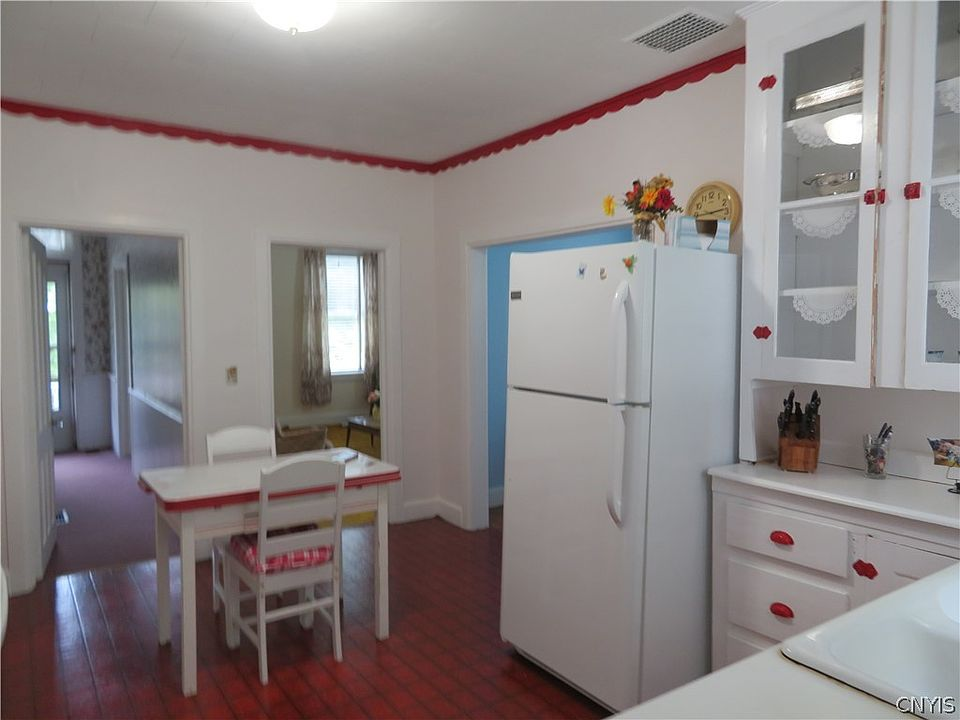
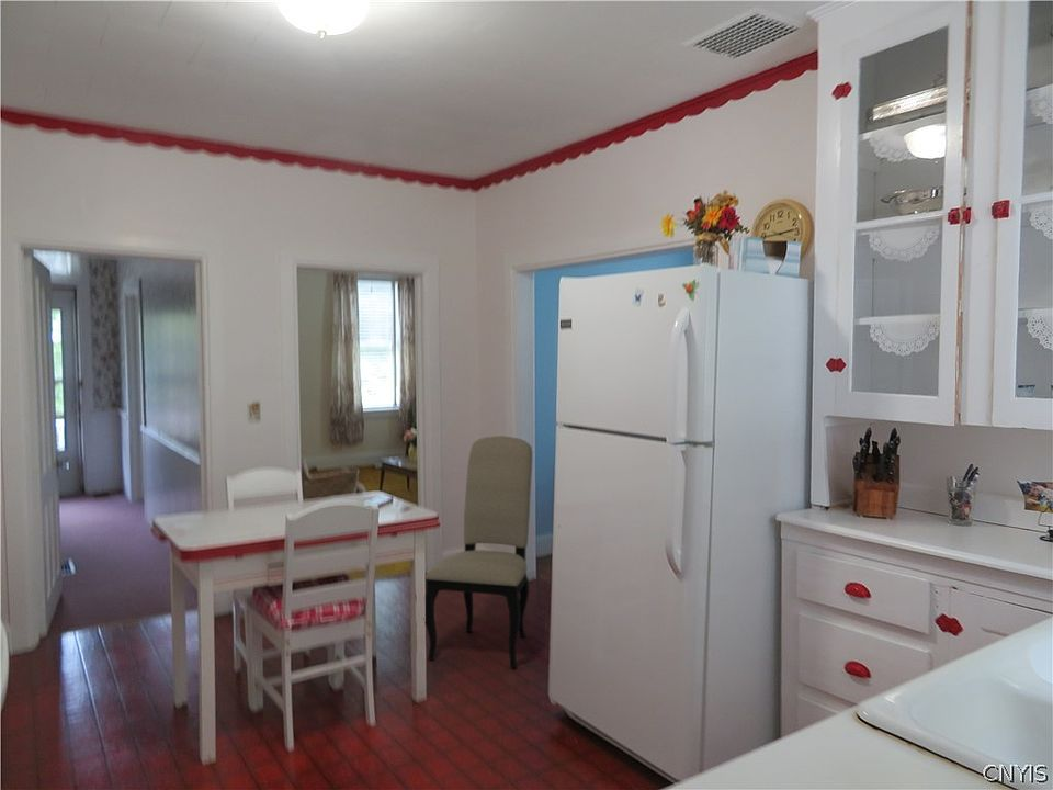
+ dining chair (485, 542)
